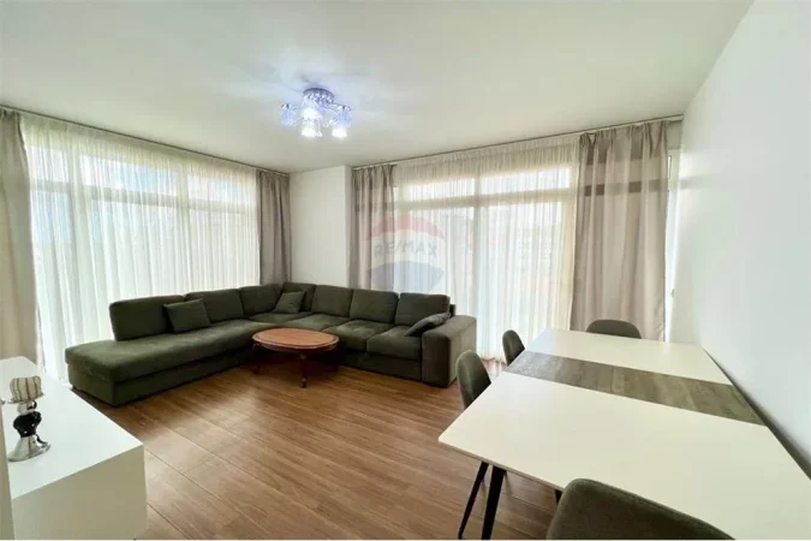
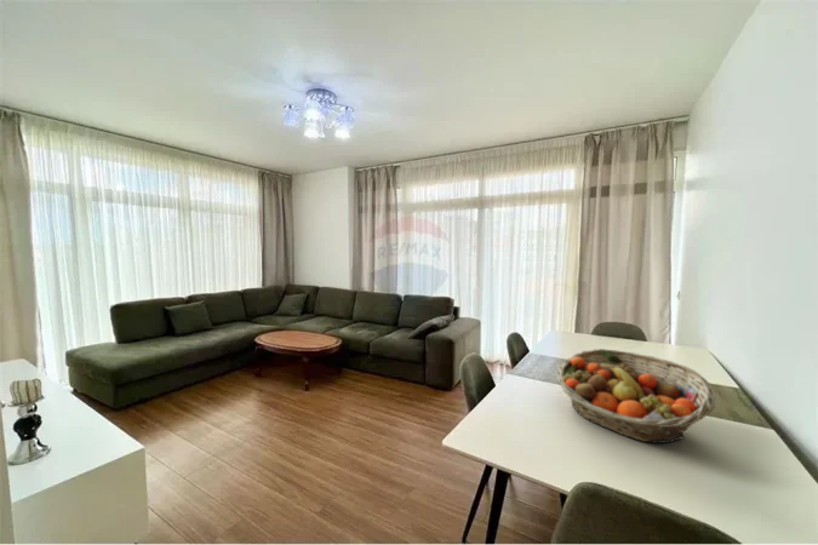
+ fruit basket (625, 390)
